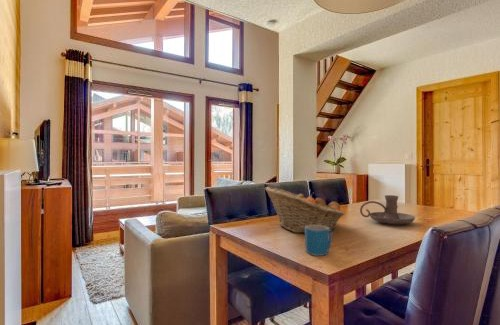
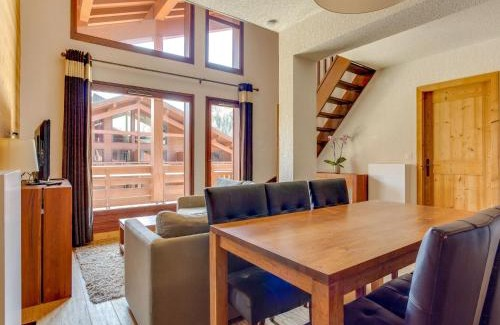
- candle holder (386, 209)
- fruit basket (302, 206)
- mug (320, 239)
